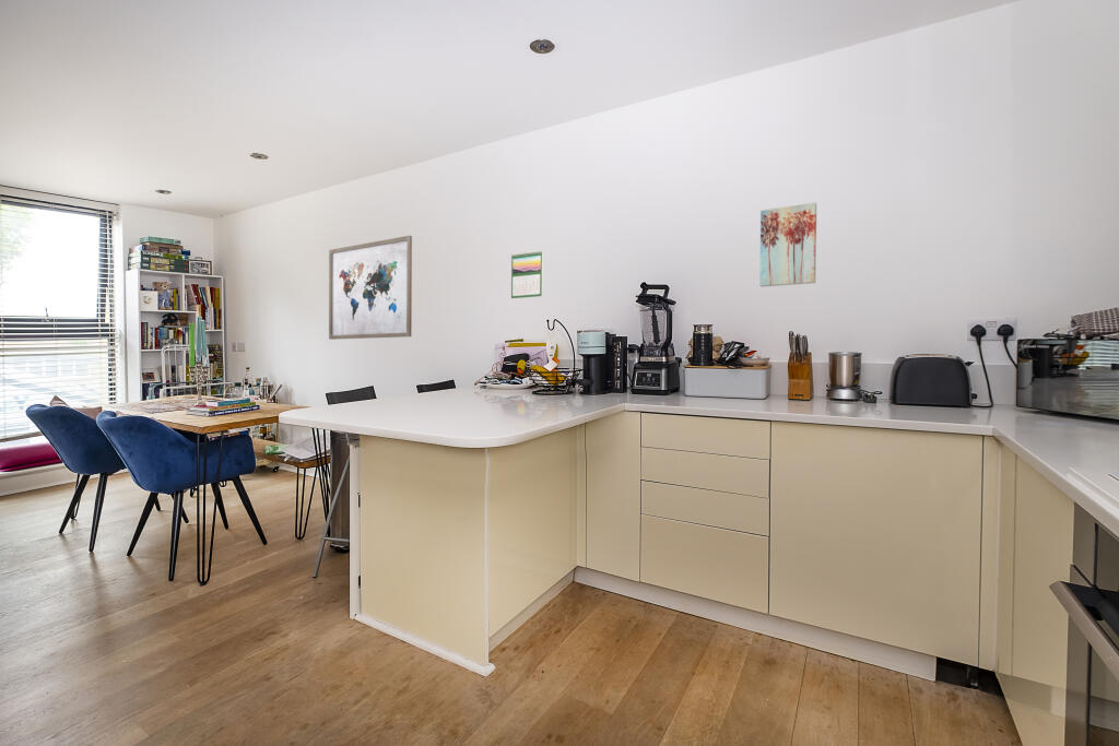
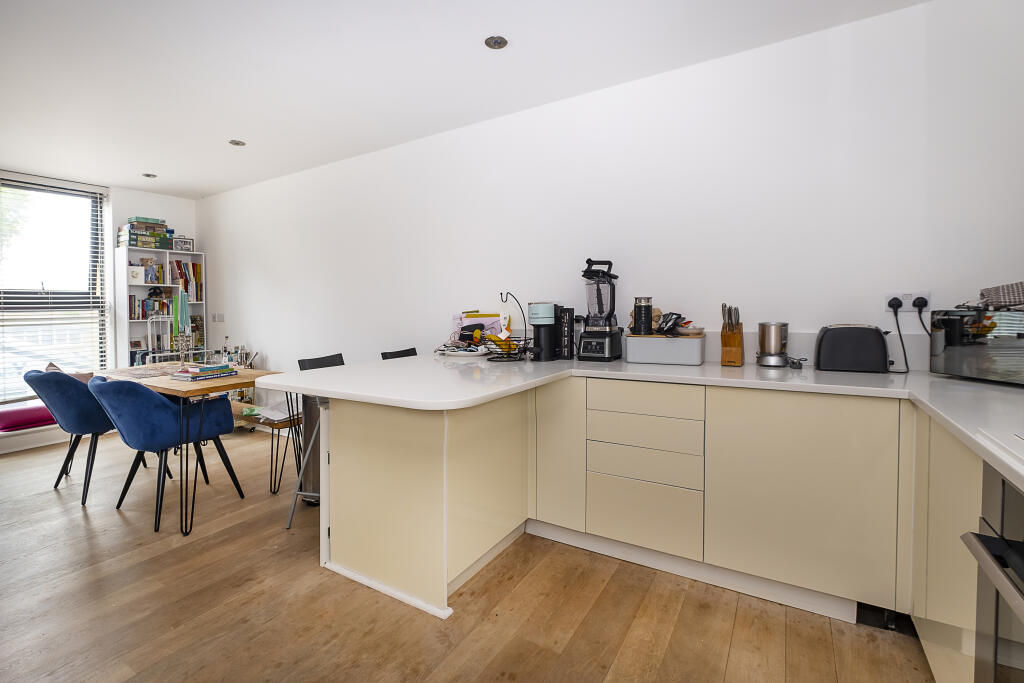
- calendar (527, 274)
- wall art (787, 246)
- wall art (367, 291)
